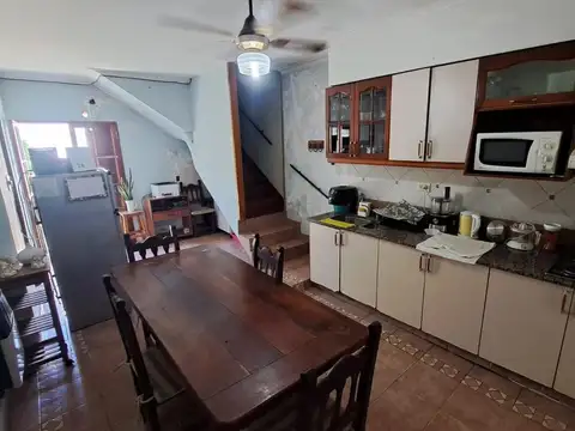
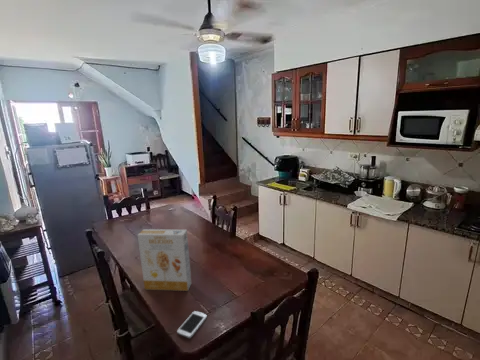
+ cereal box (165, 259)
+ smartphone (192, 323)
